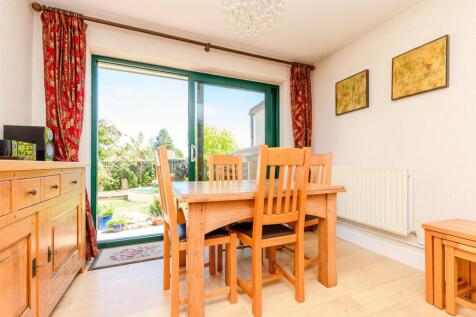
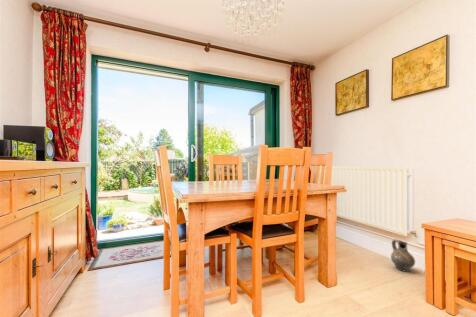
+ ceramic jug (402, 255)
